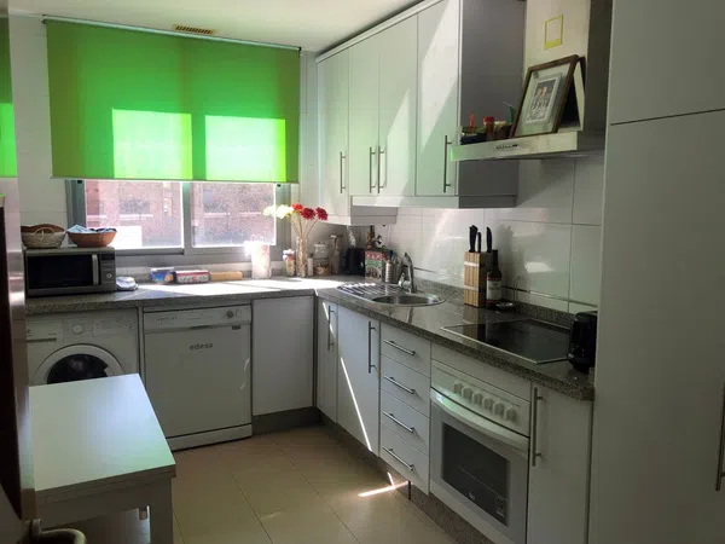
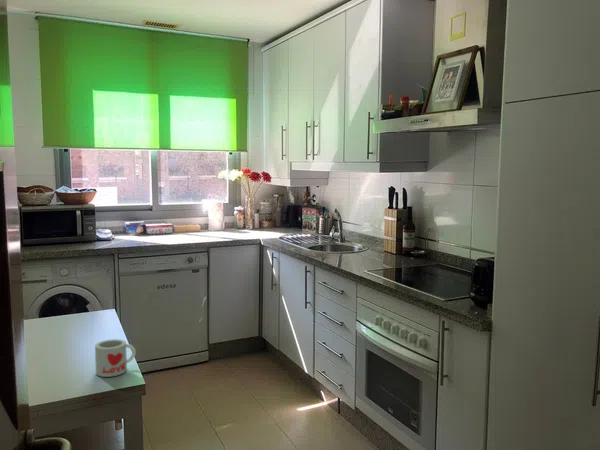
+ mug (116, 356)
